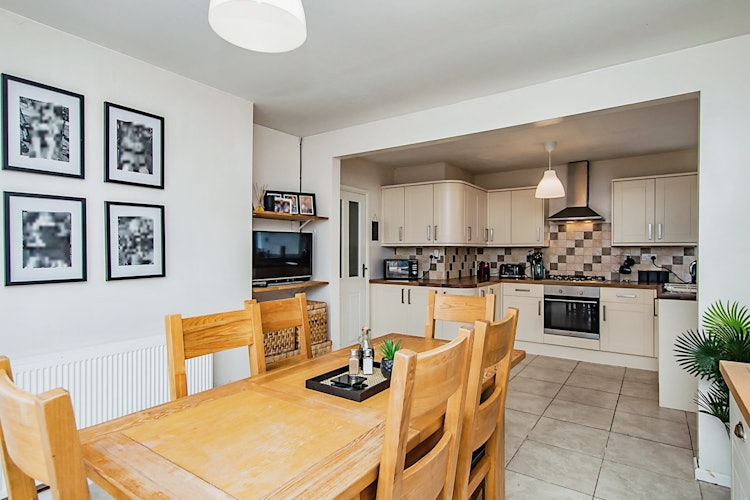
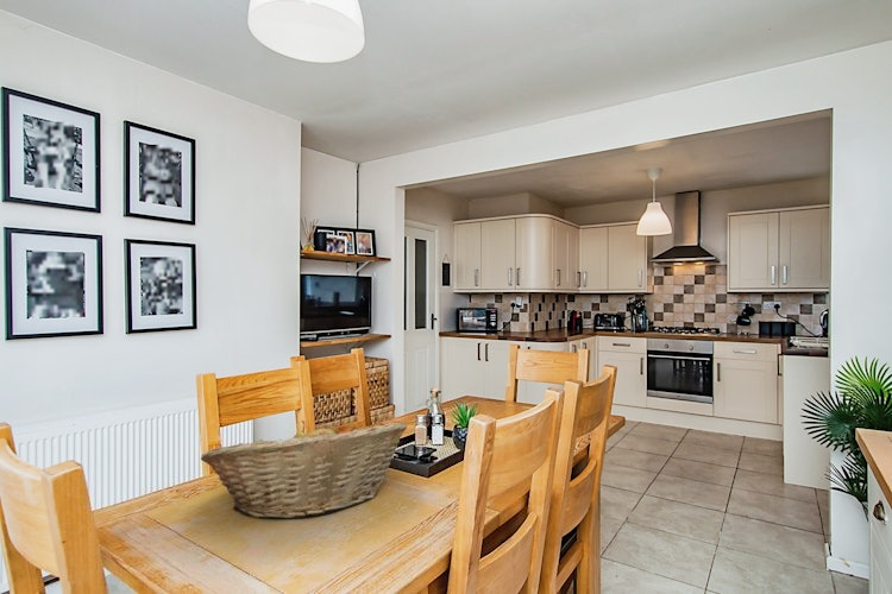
+ fruit basket (310, 456)
